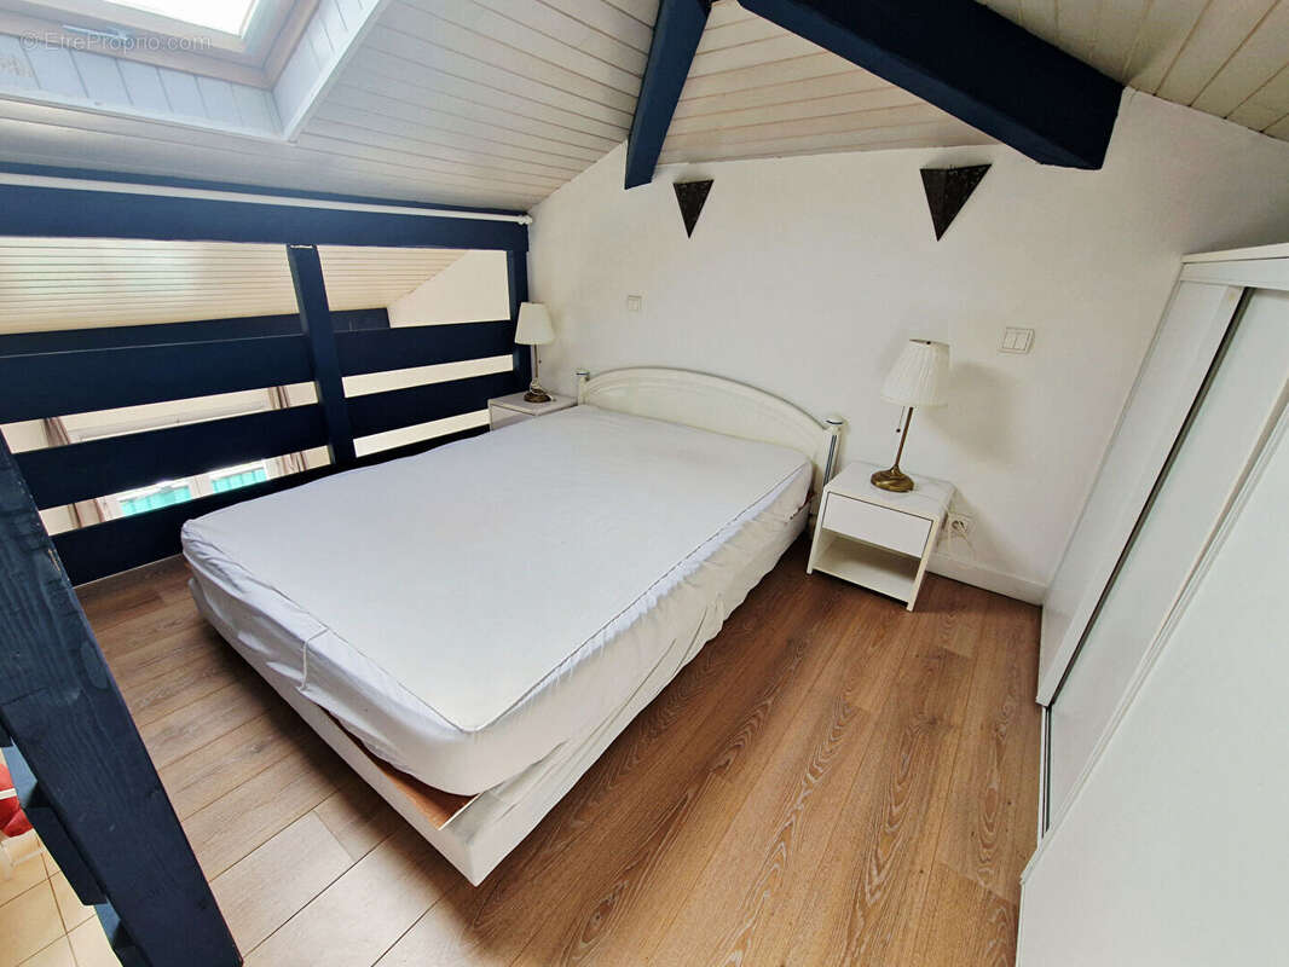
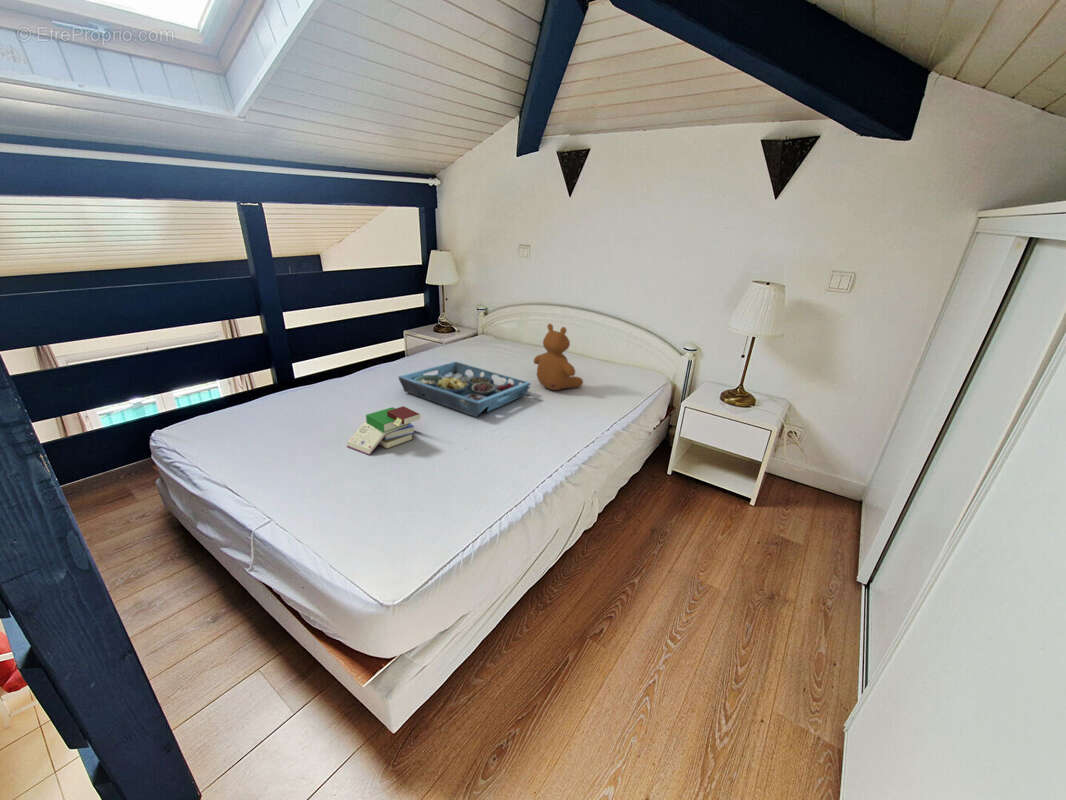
+ teddy bear (561, 356)
+ book (385, 428)
+ serving tray (464, 385)
